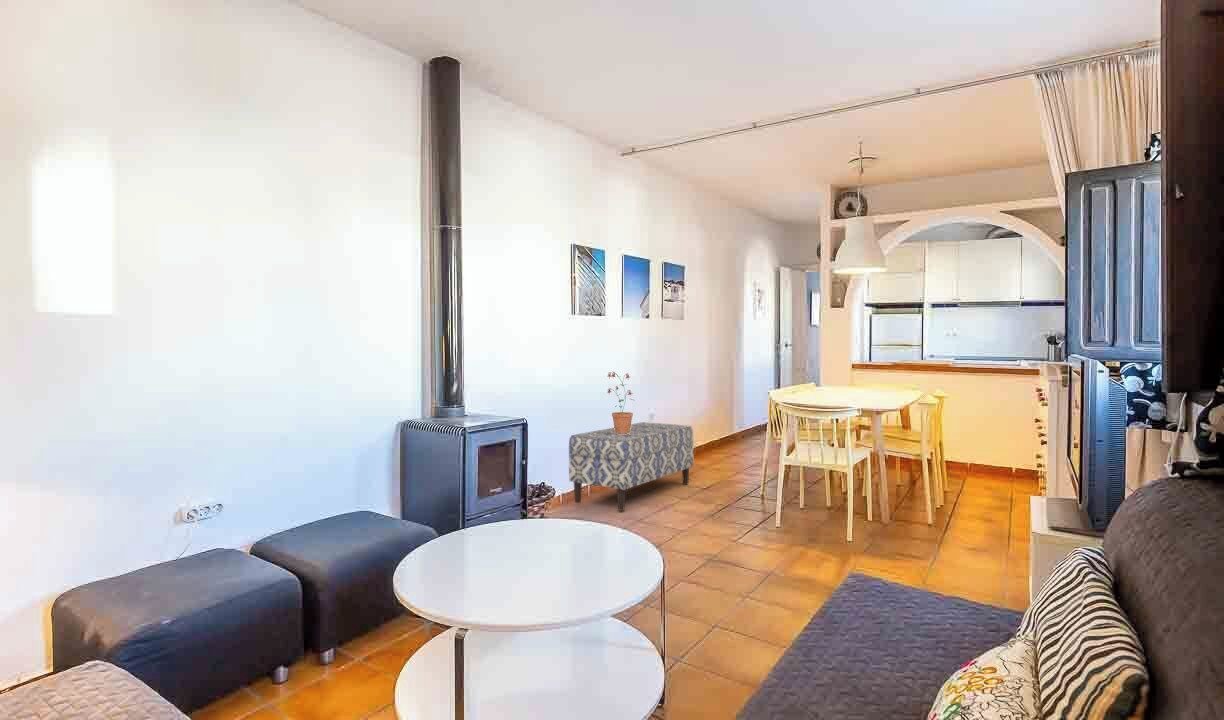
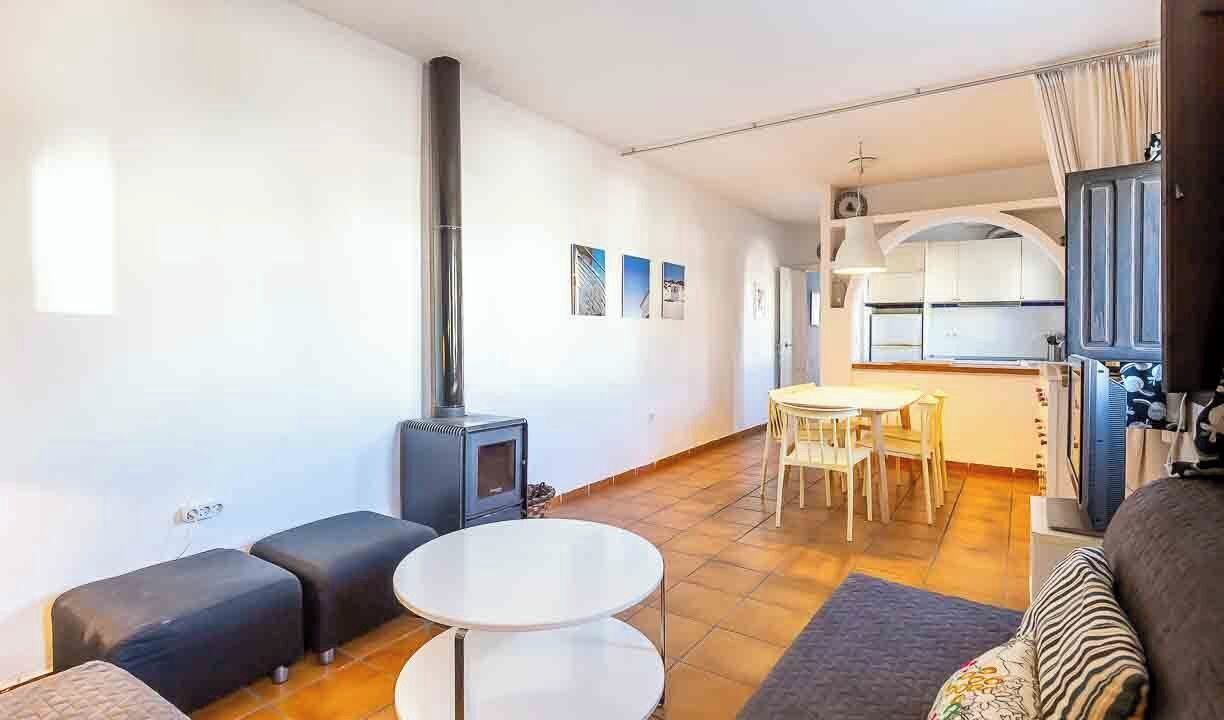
- bench (634, 461)
- potted plant (620, 401)
